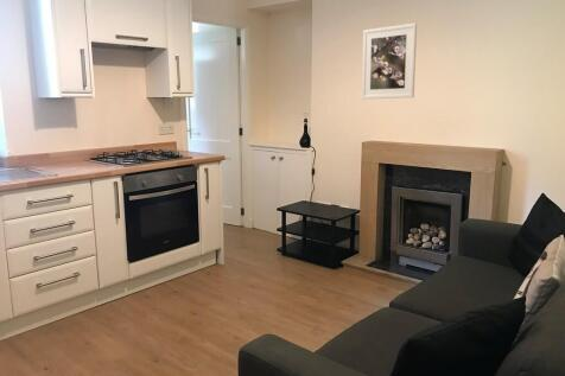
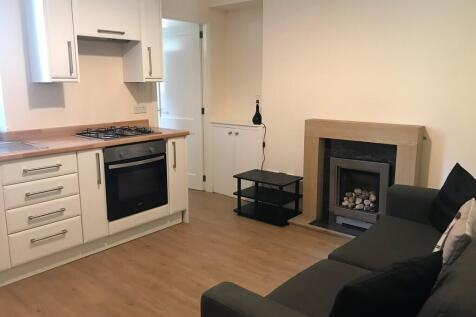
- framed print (387, 63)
